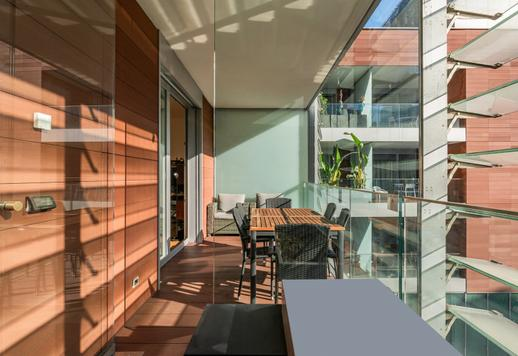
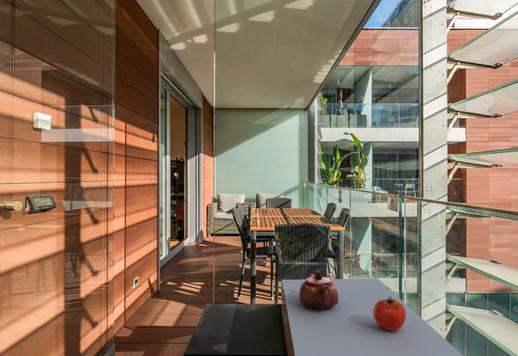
+ teapot (318, 288)
+ fruit (389, 312)
